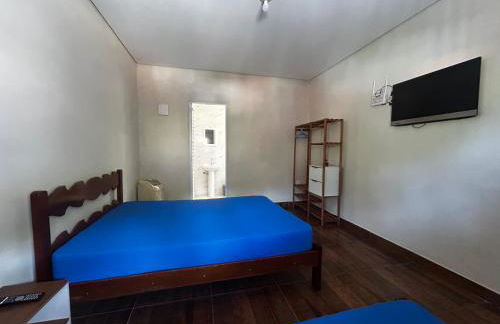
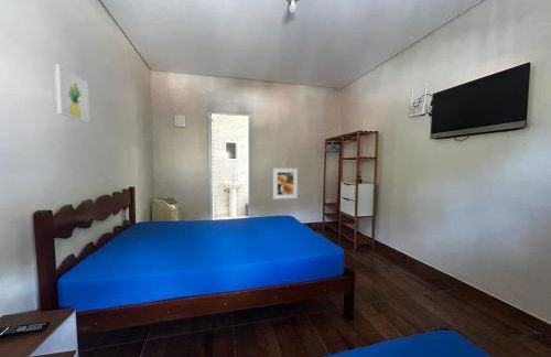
+ wall art (74, 96)
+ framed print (284, 183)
